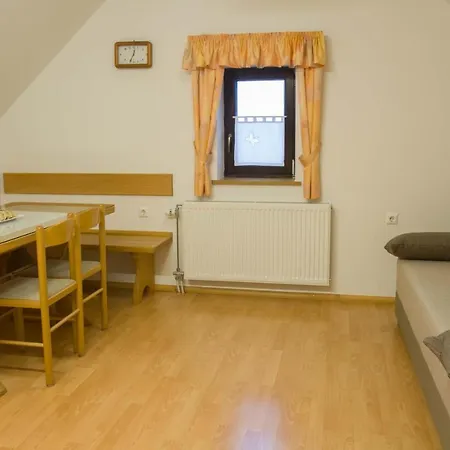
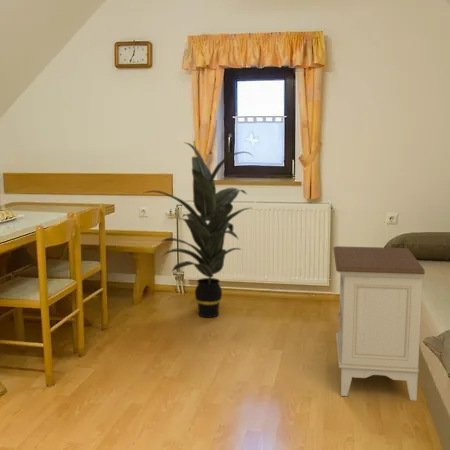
+ nightstand (372, 318)
+ indoor plant (203, 229)
